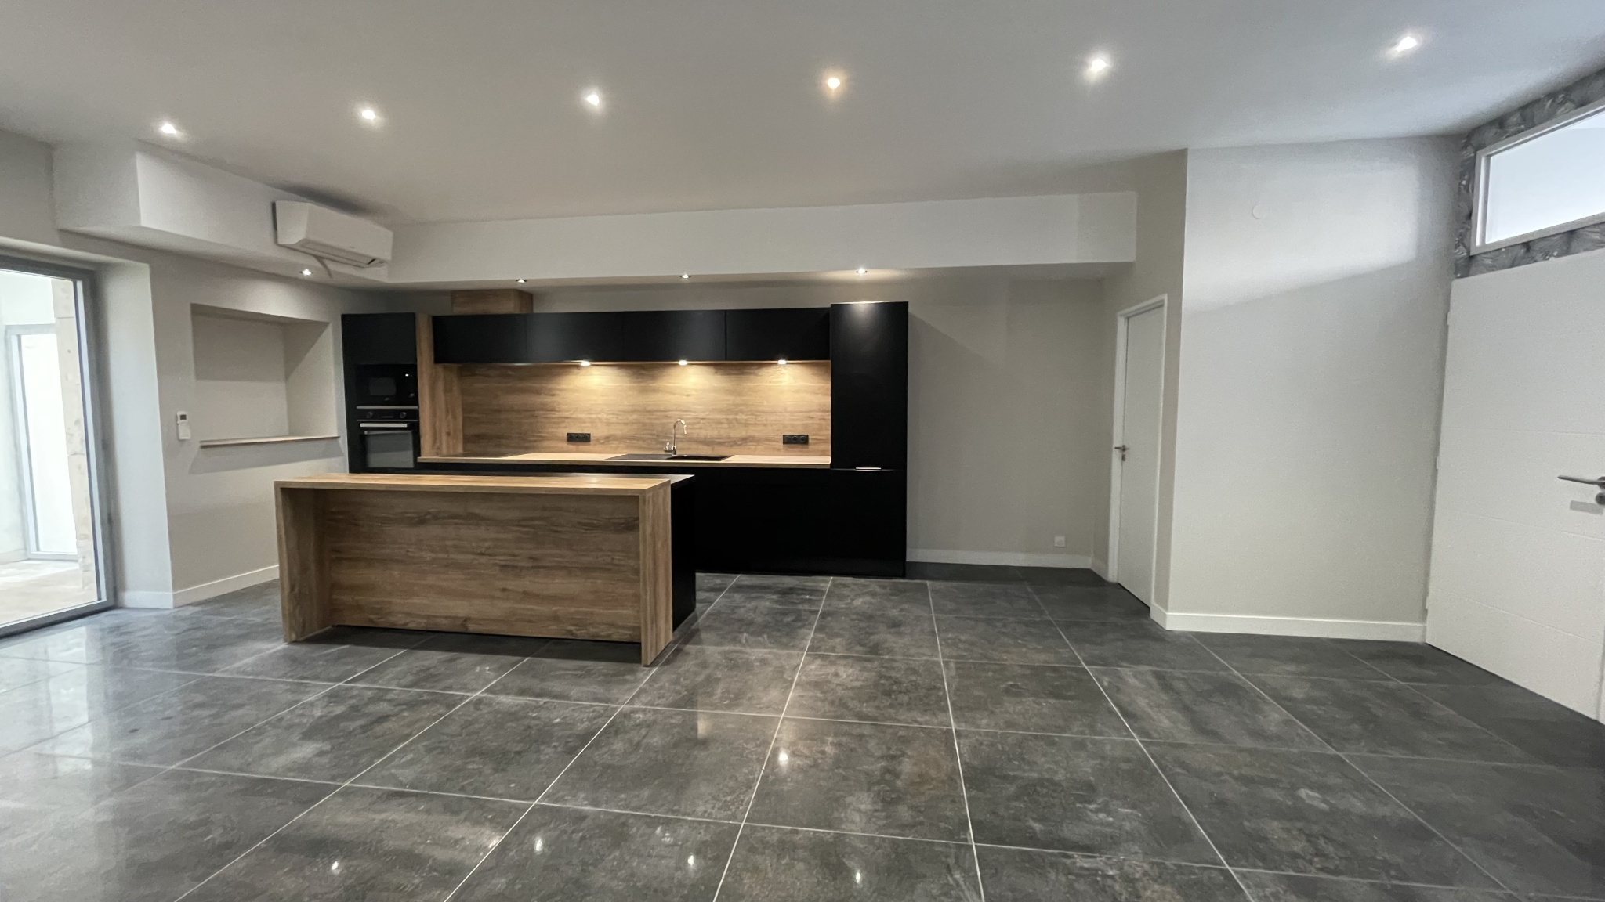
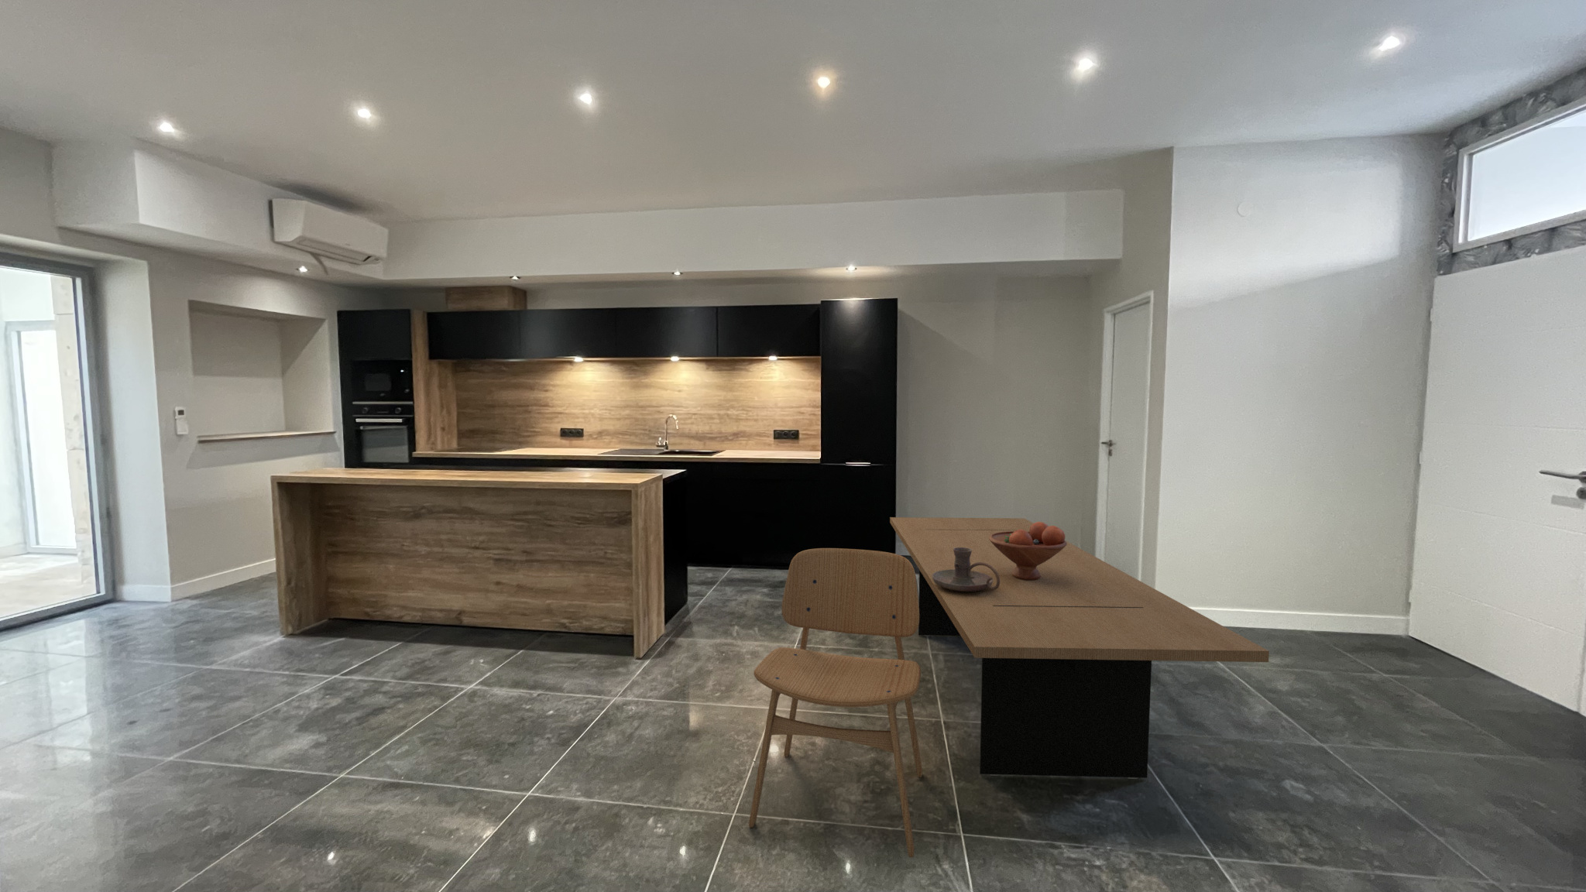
+ dining chair (842, 683)
+ dining table (1006, 625)
+ candle holder (967, 570)
+ fruit bowl (1026, 550)
